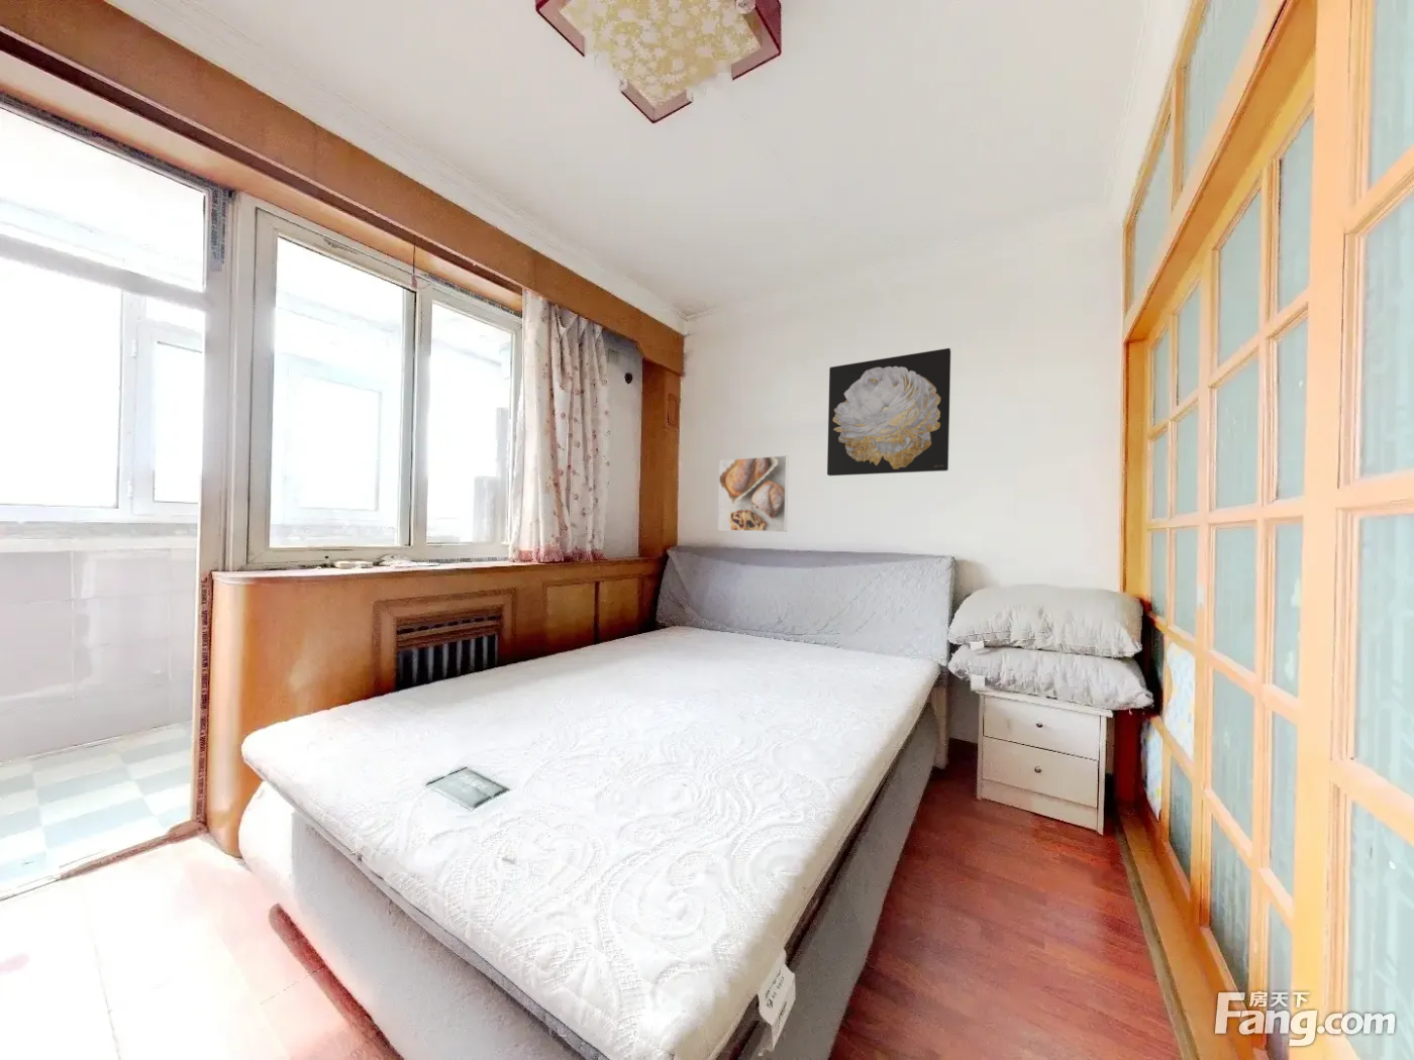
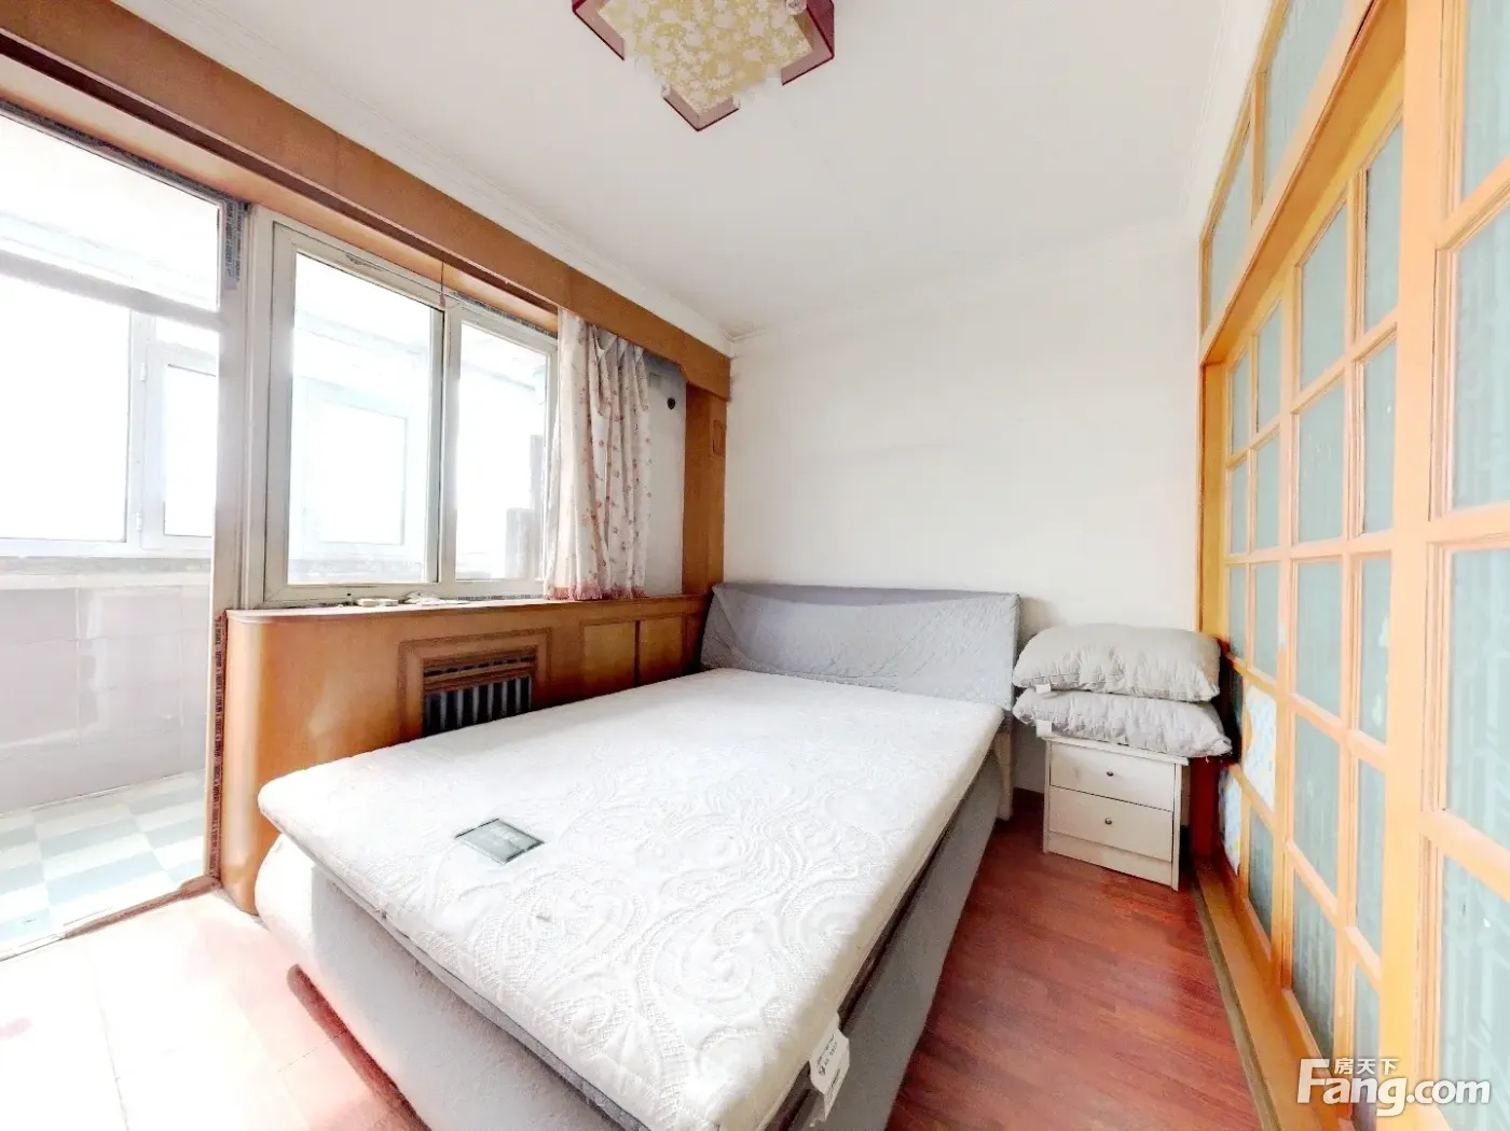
- wall art (885, 416)
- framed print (752, 493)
